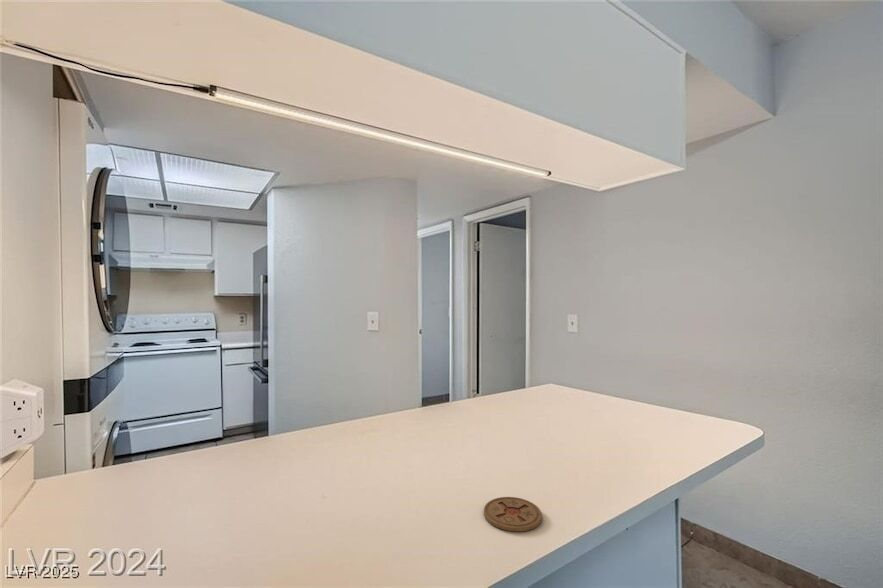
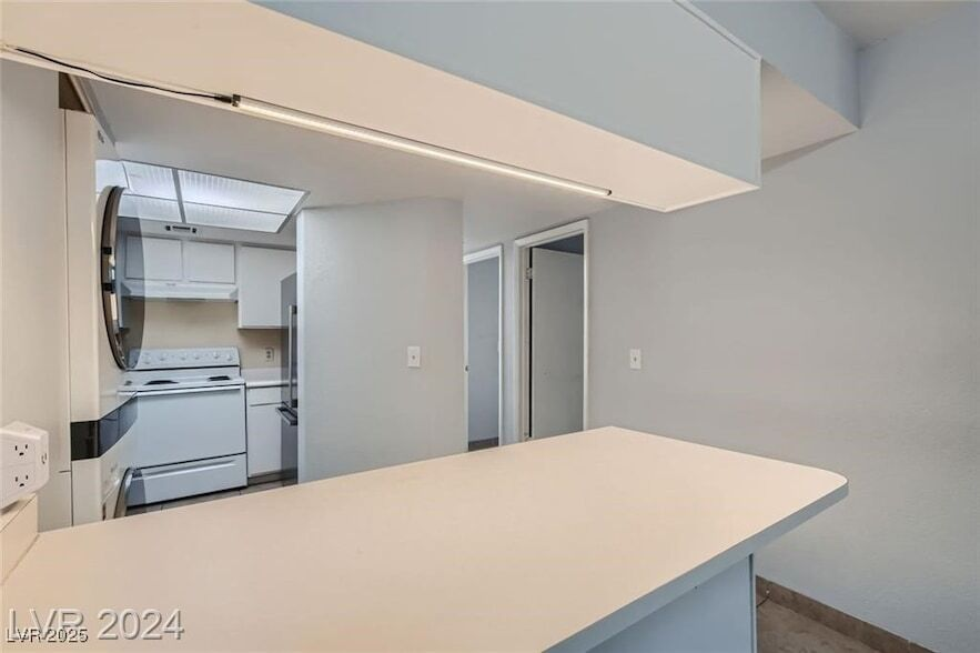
- coaster (512, 512)
